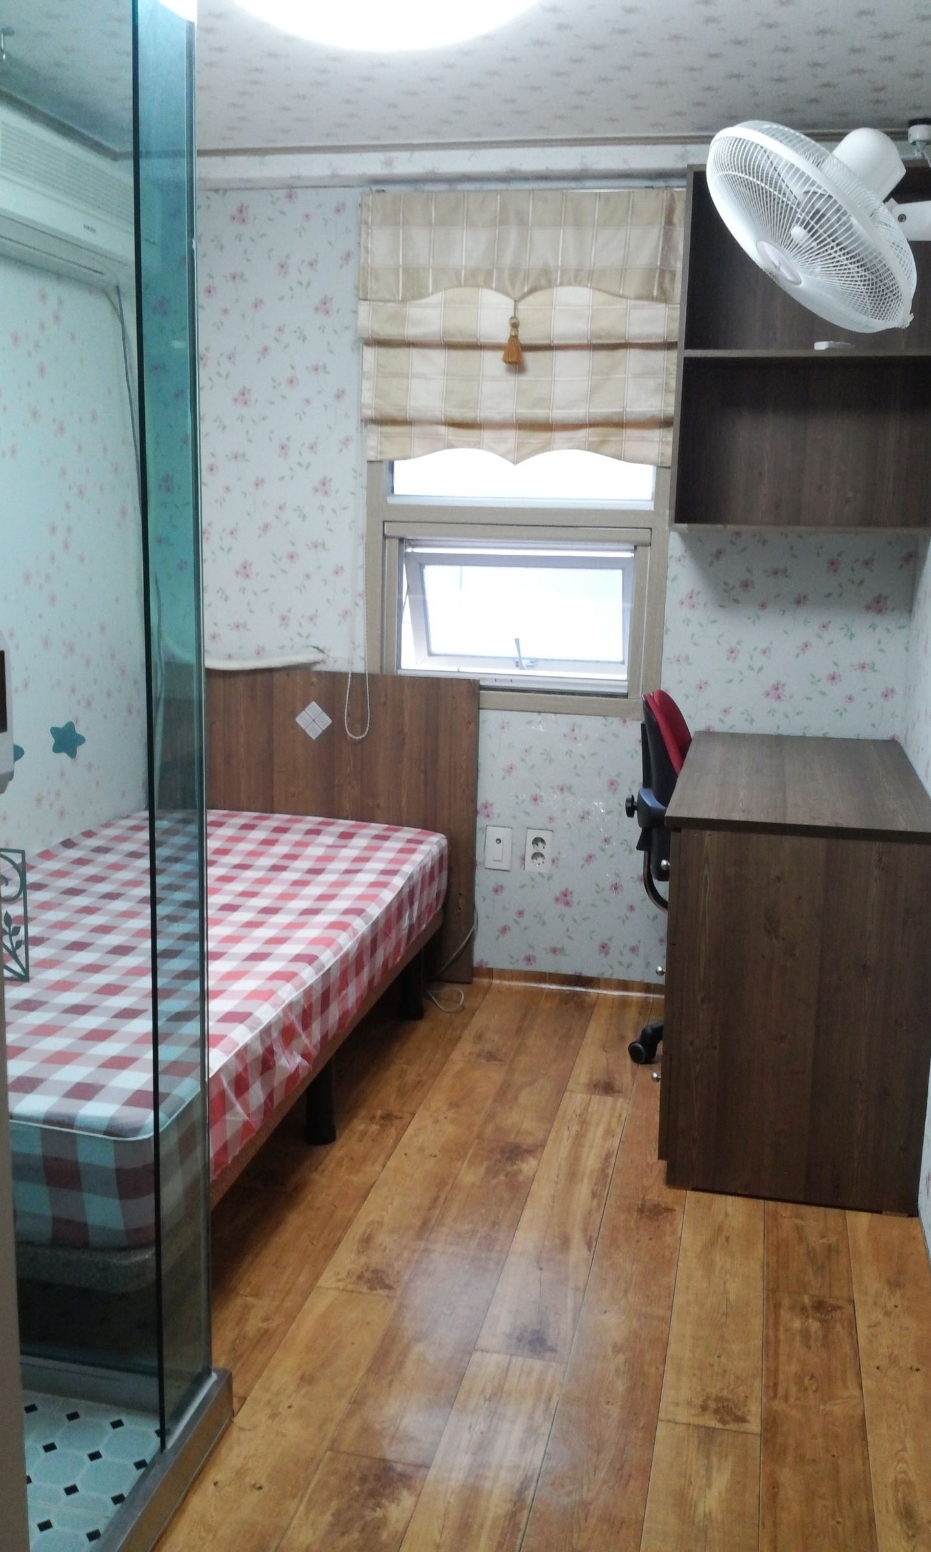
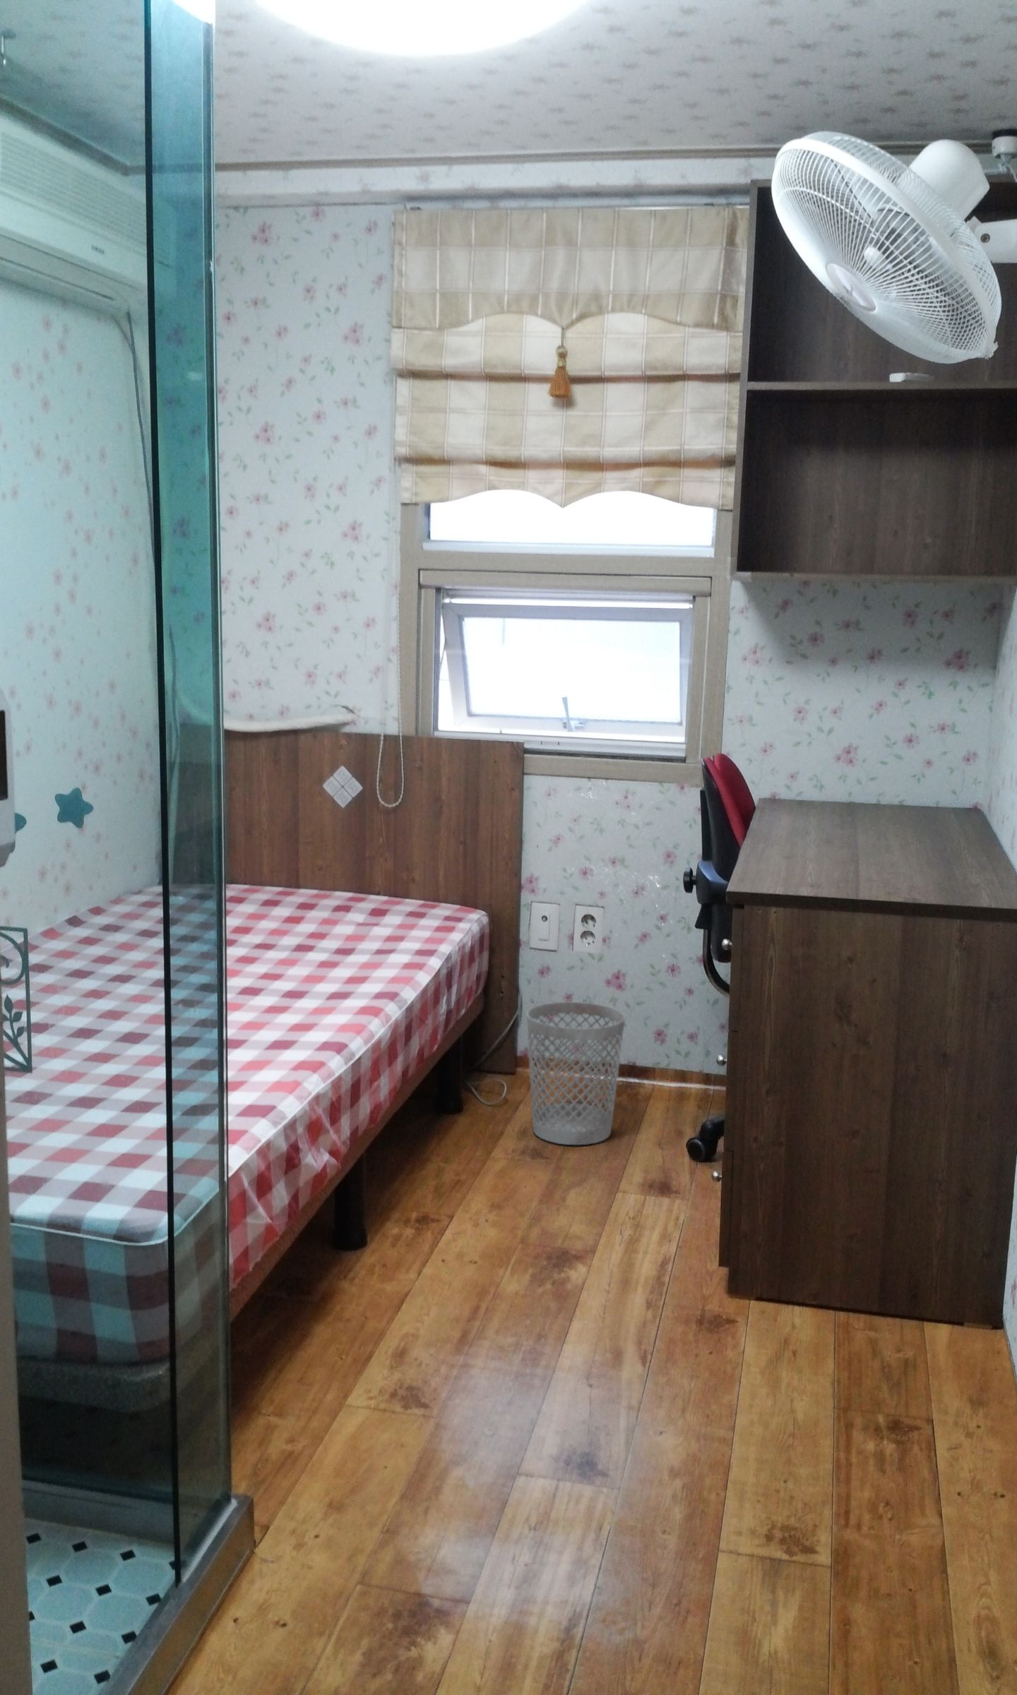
+ wastebasket (574, 1073)
